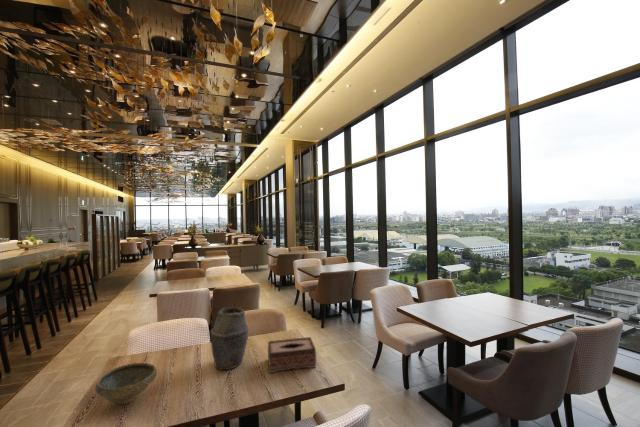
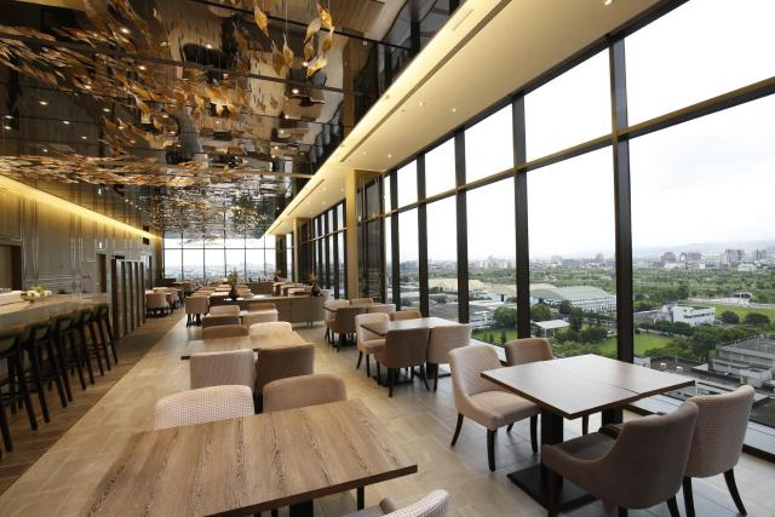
- tissue box (291, 353)
- bowl (127, 387)
- vase (230, 336)
